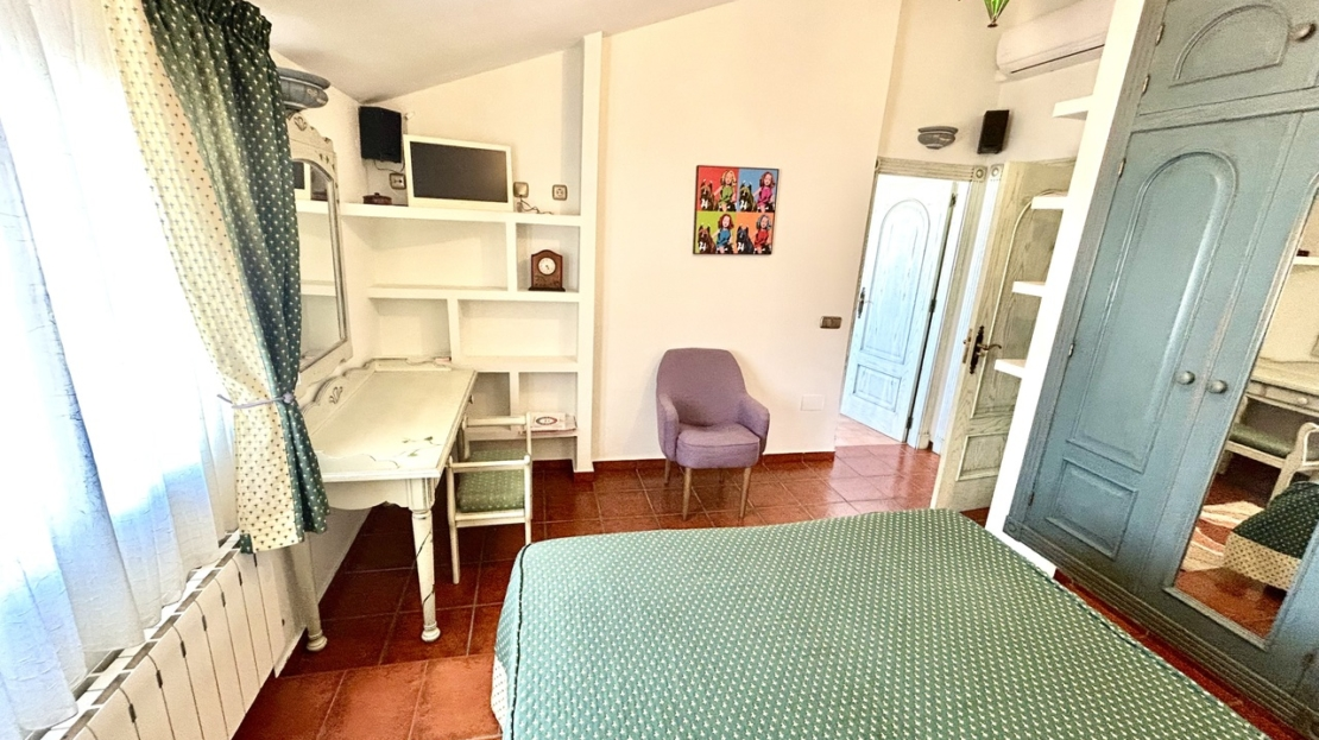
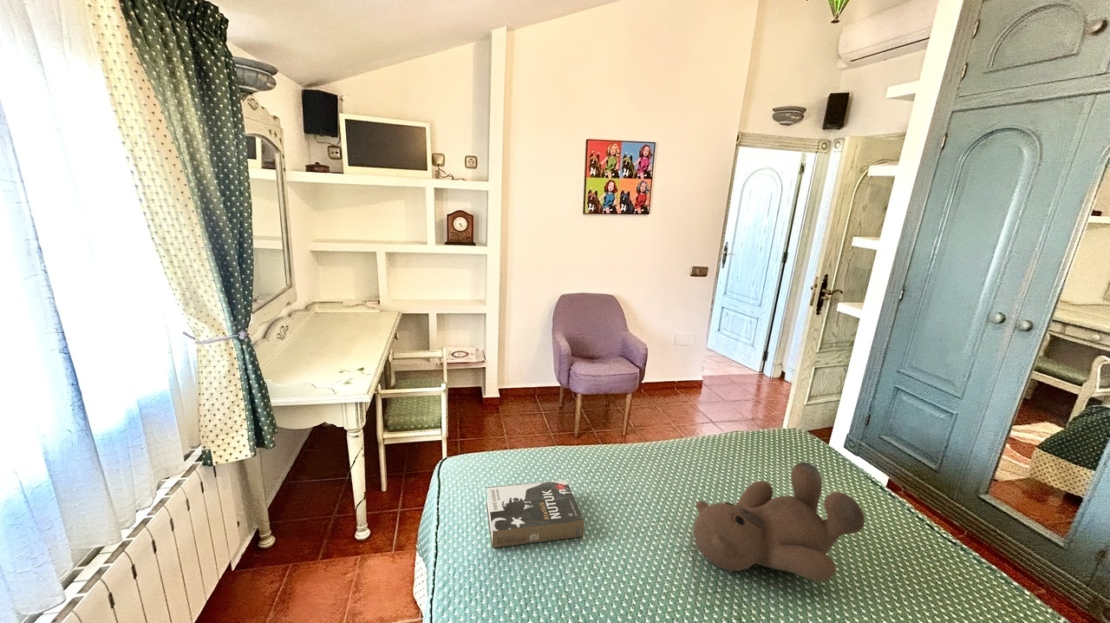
+ book (532, 511)
+ teddy bear (768, 520)
